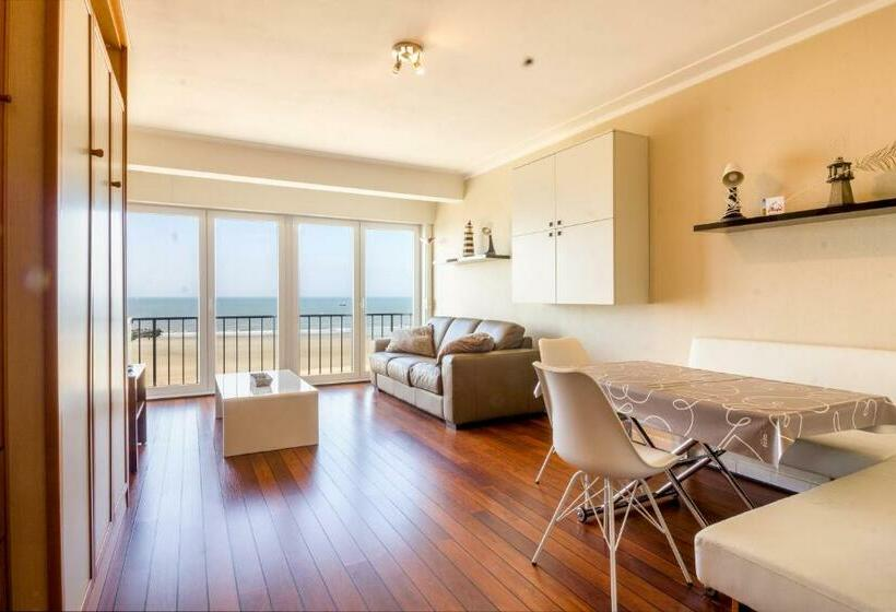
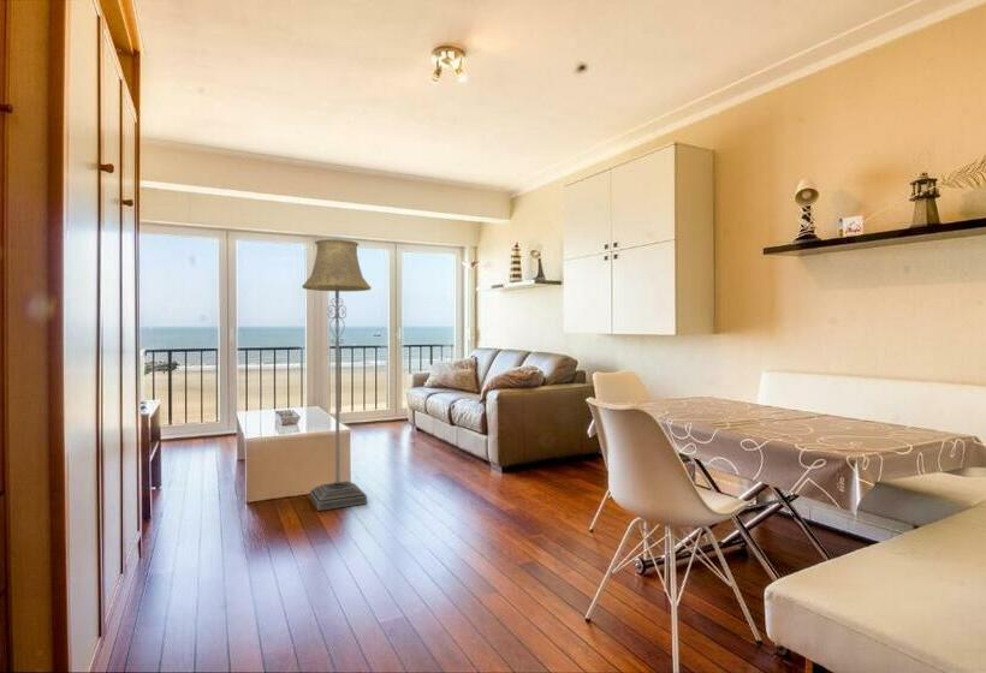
+ floor lamp (337, 371)
